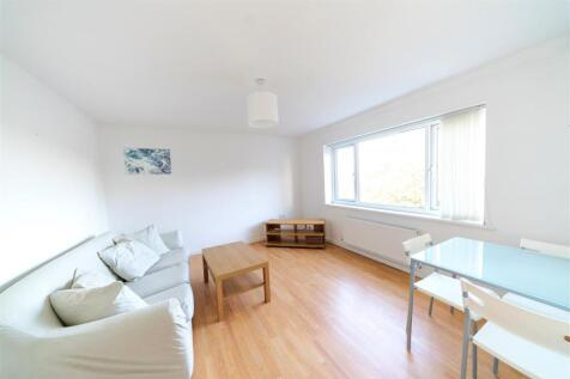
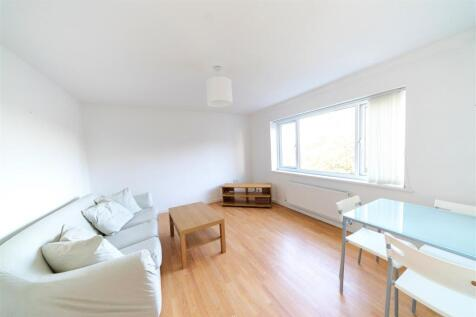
- wall art (148, 161)
